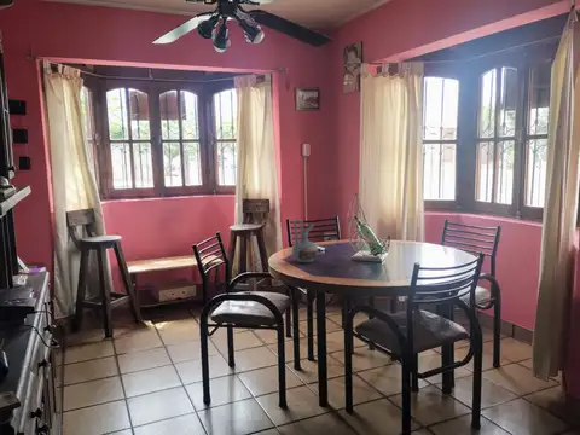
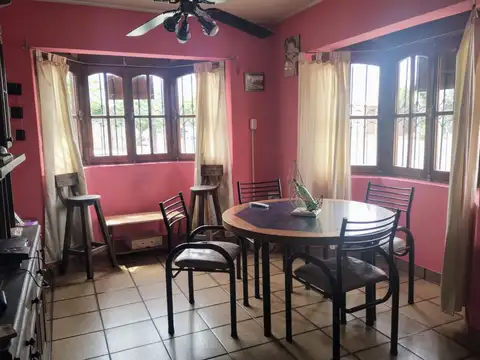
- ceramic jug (304, 239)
